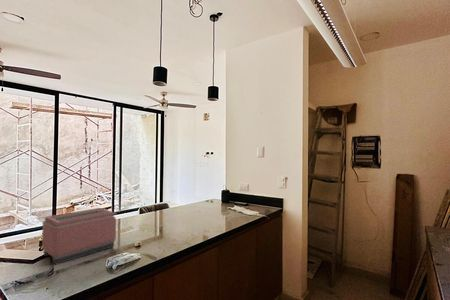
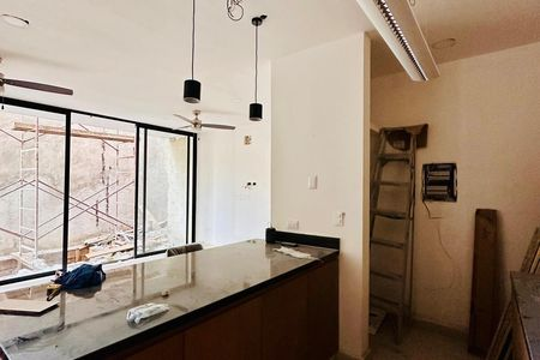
- toaster (84, 231)
